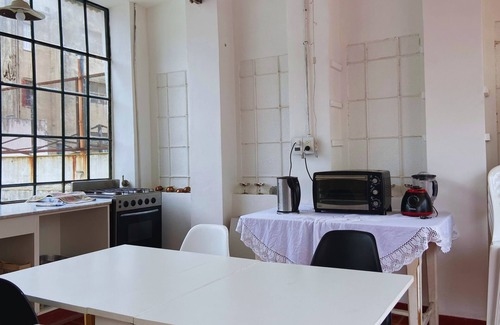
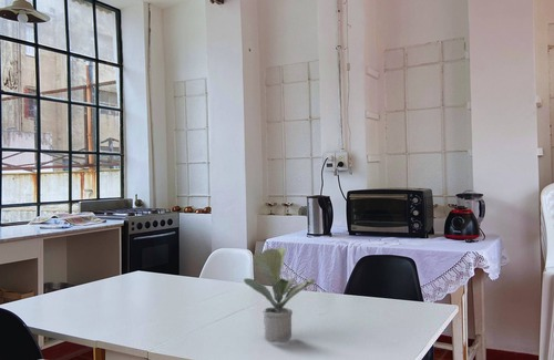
+ potted plant (279, 289)
